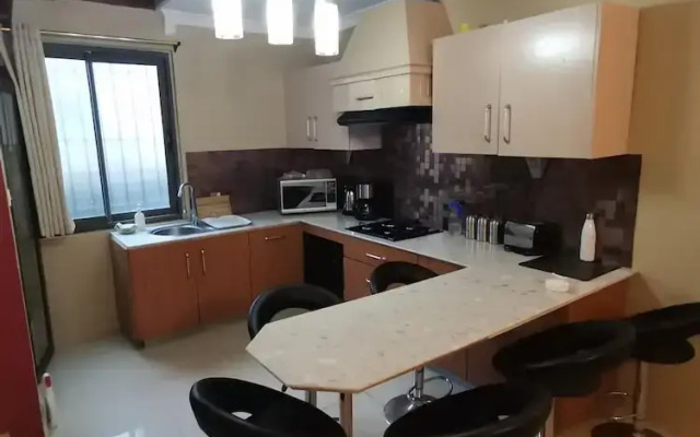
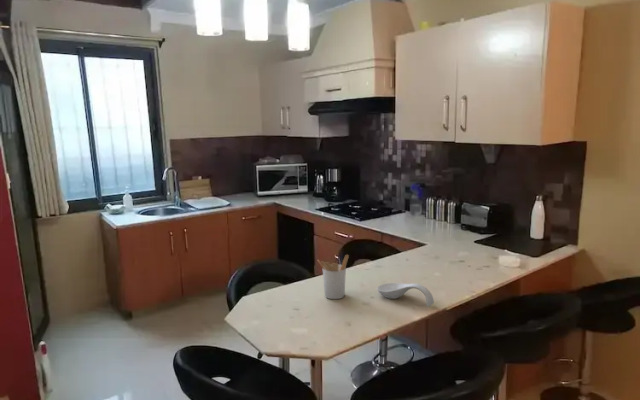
+ utensil holder (333, 276)
+ spoon rest (404, 290)
